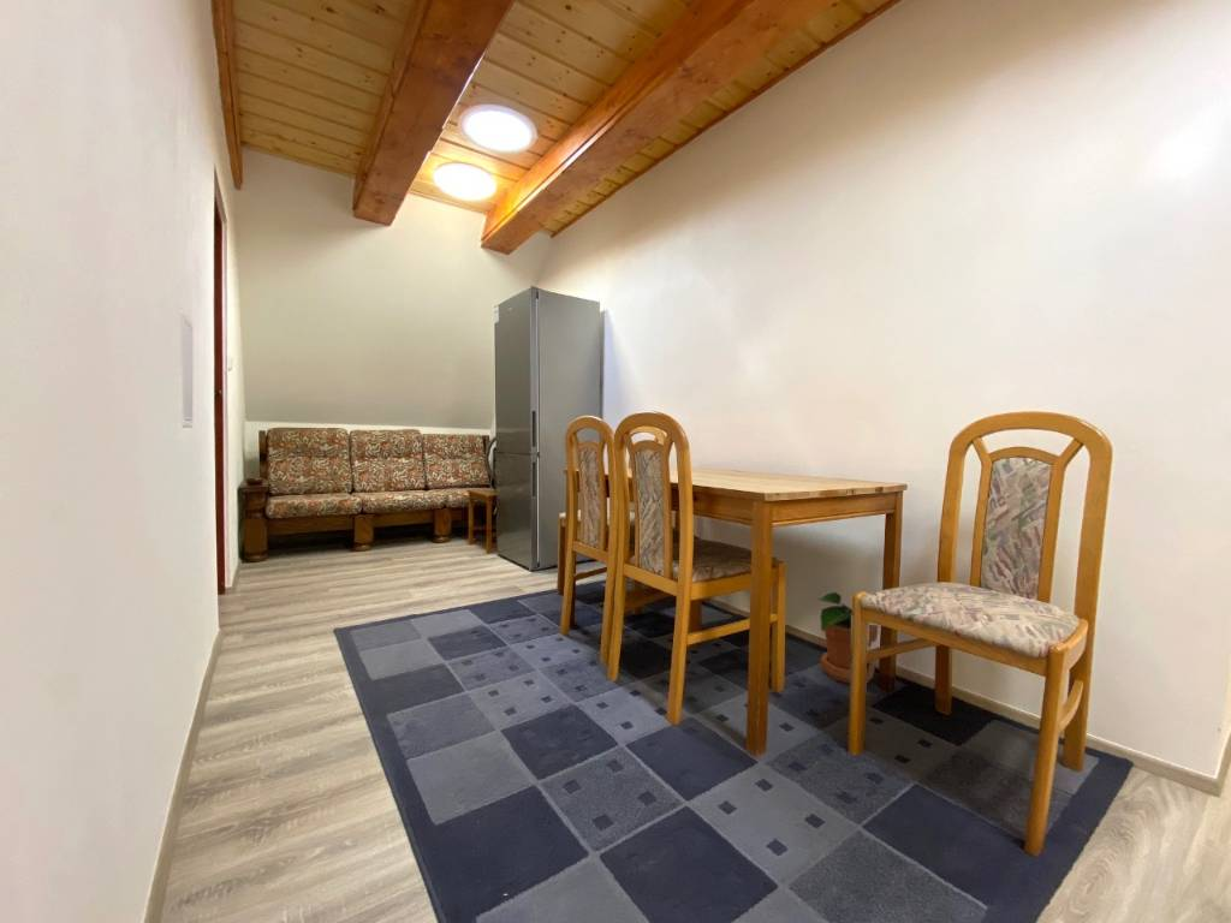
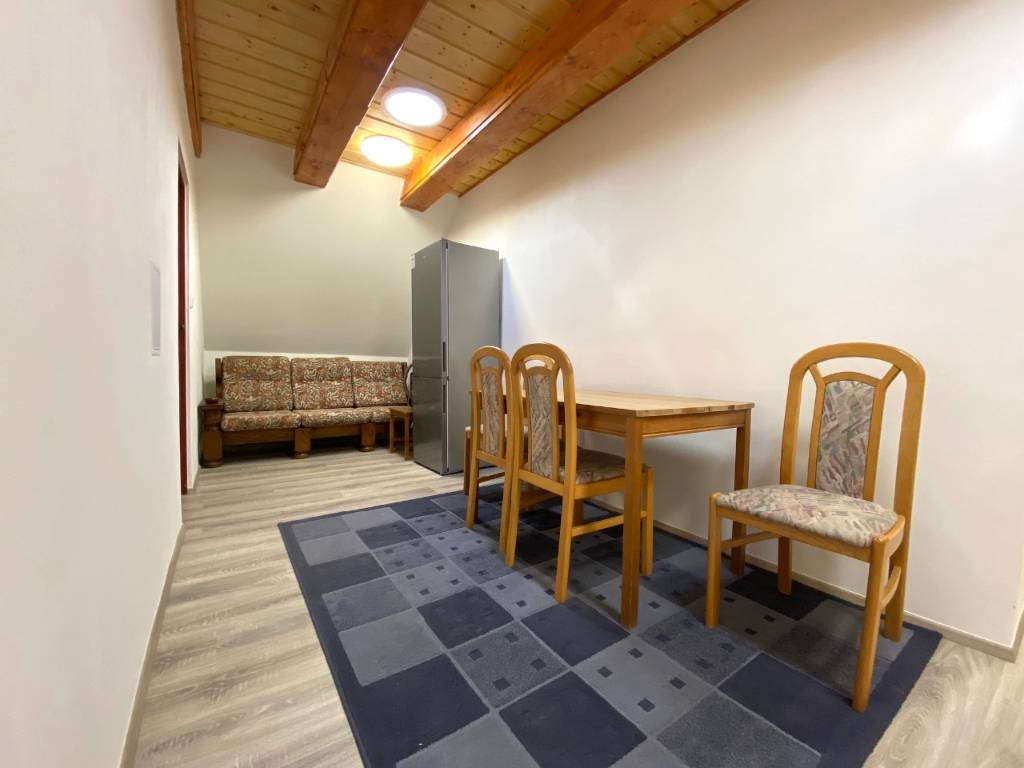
- potted plant (840, 636)
